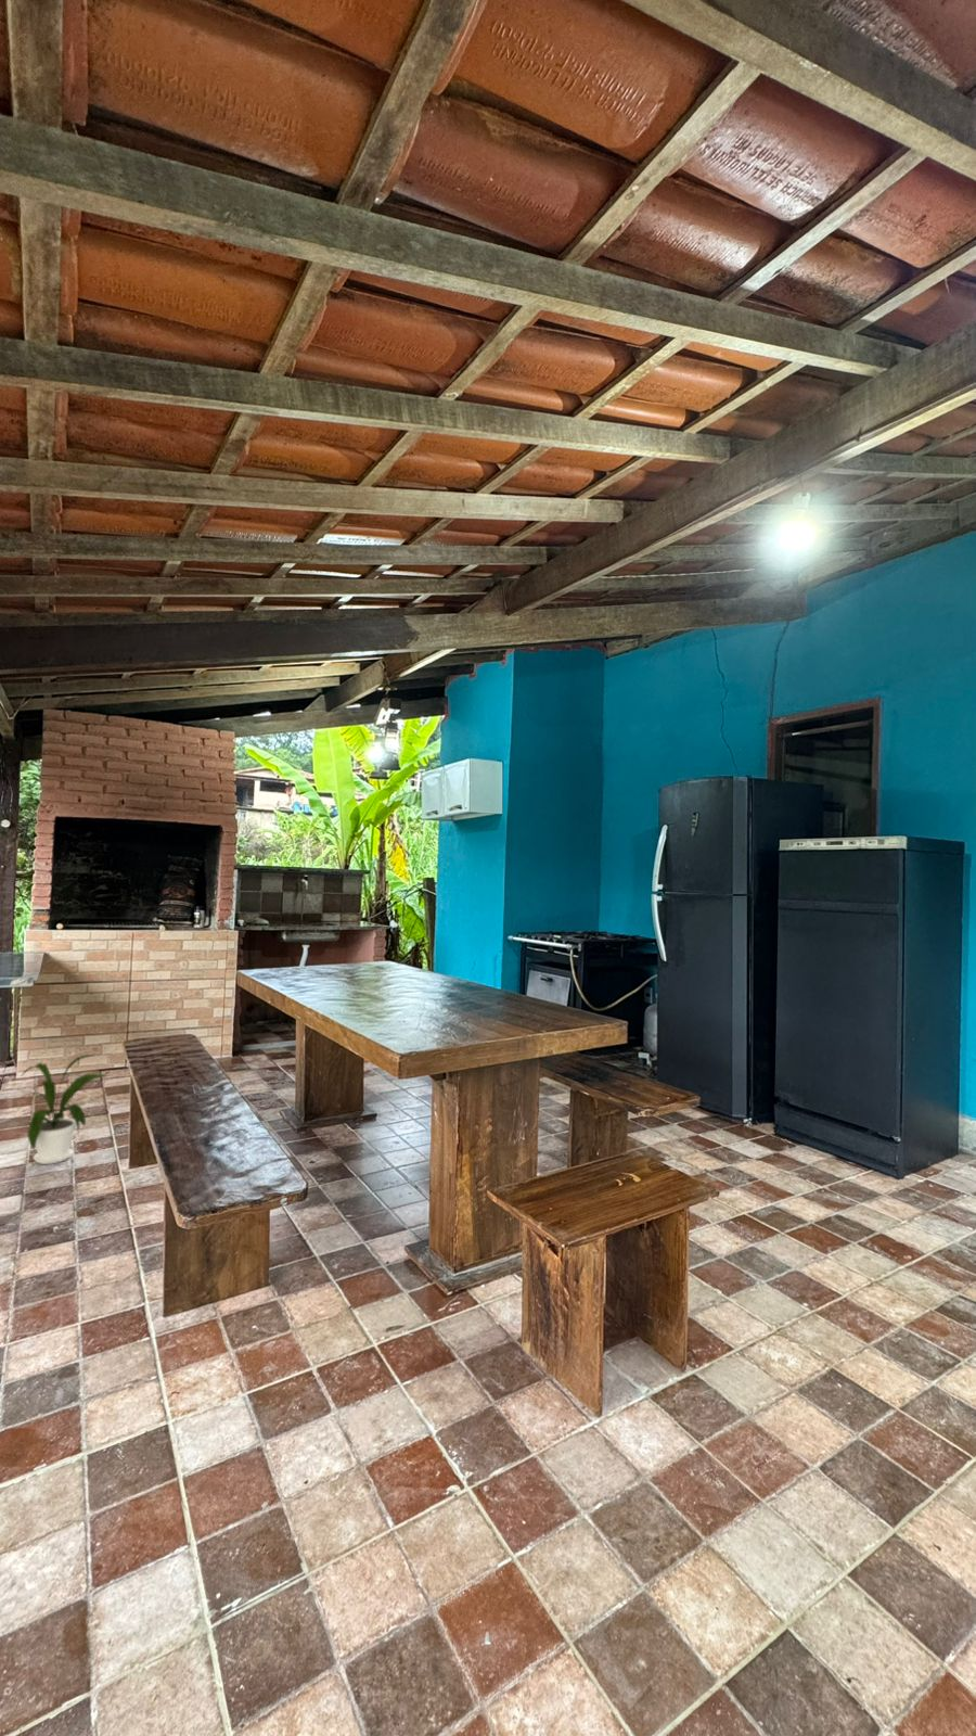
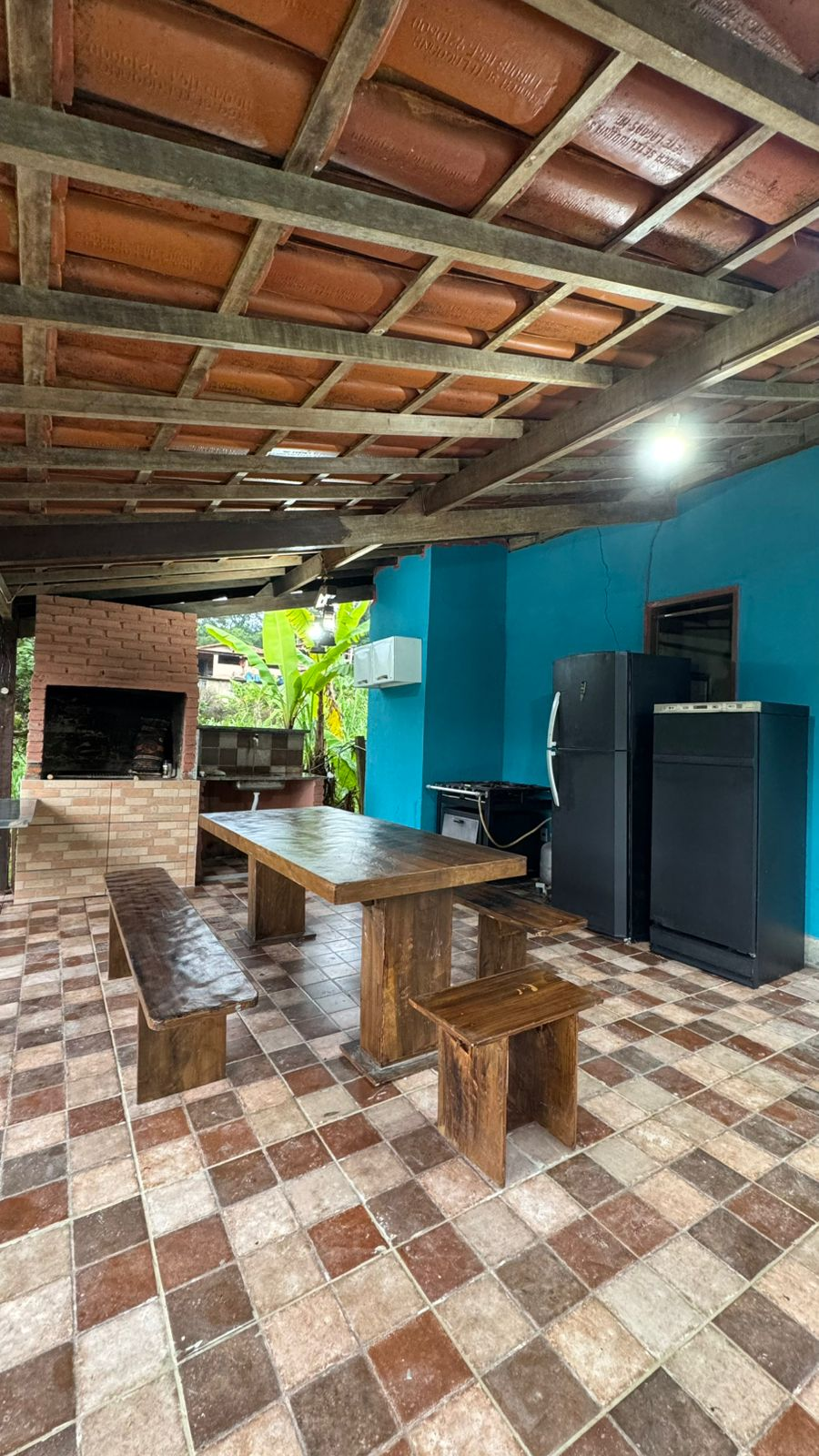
- house plant (60, 1105)
